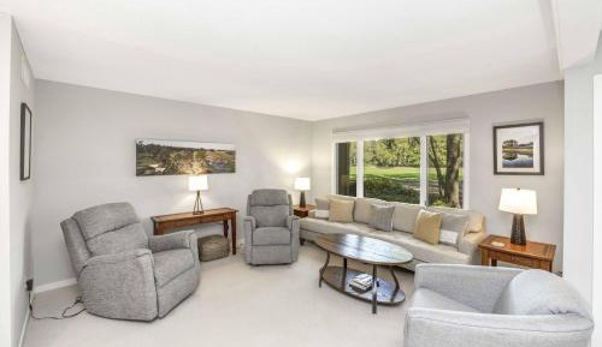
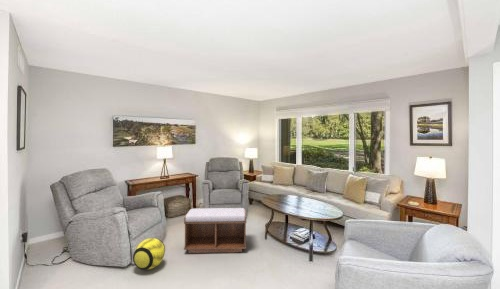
+ ball (149, 253)
+ bench (216, 228)
